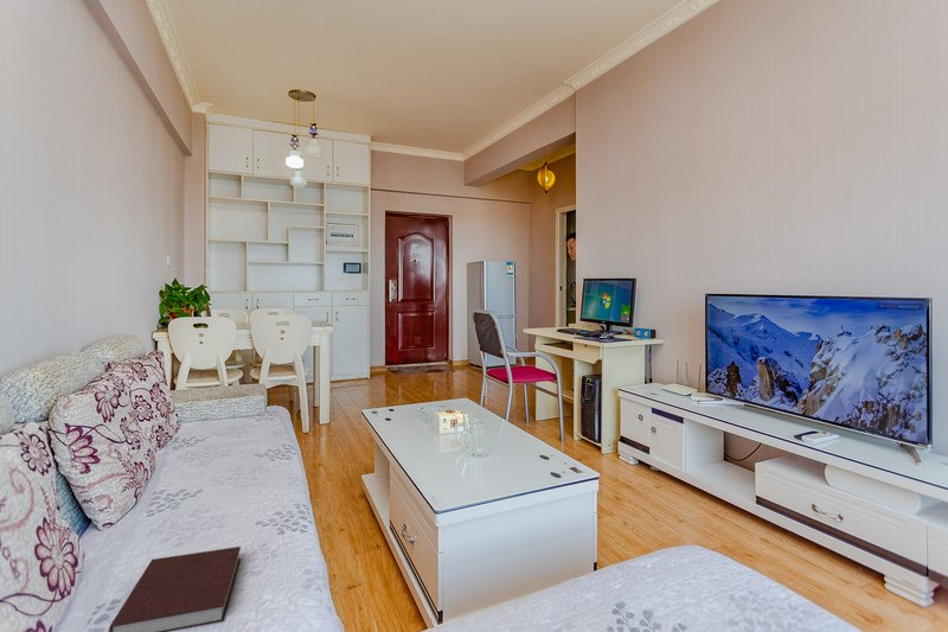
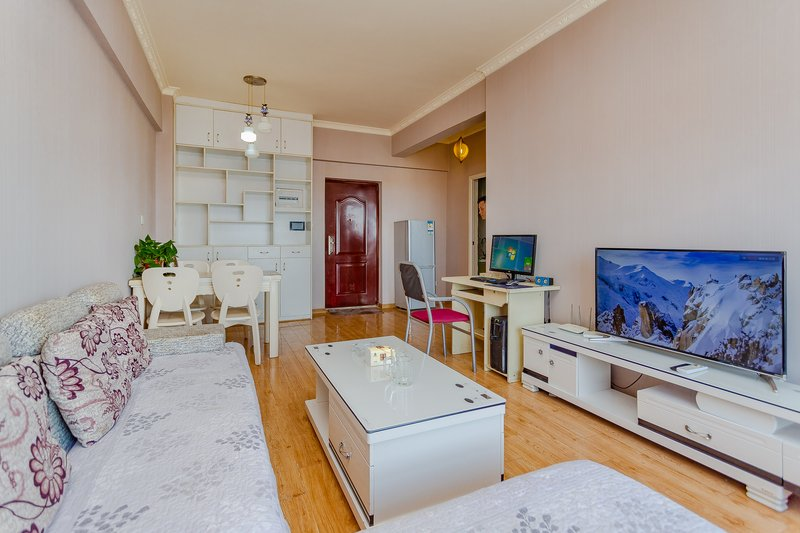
- notebook (184, 587)
